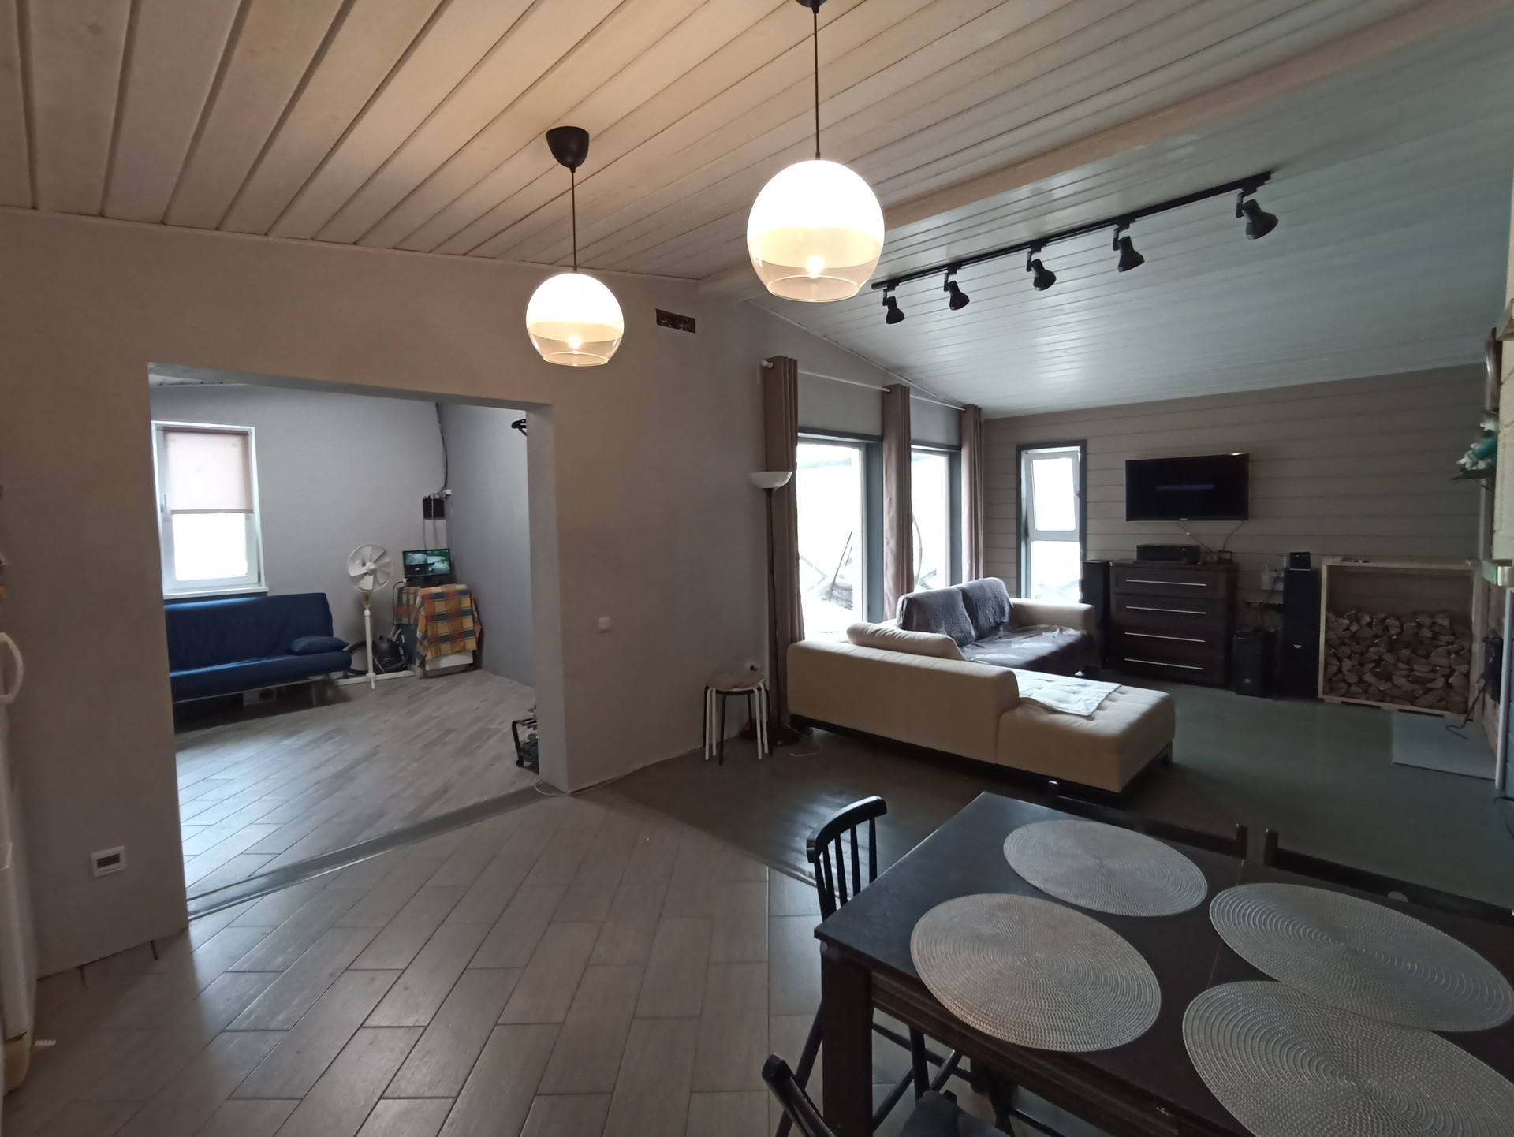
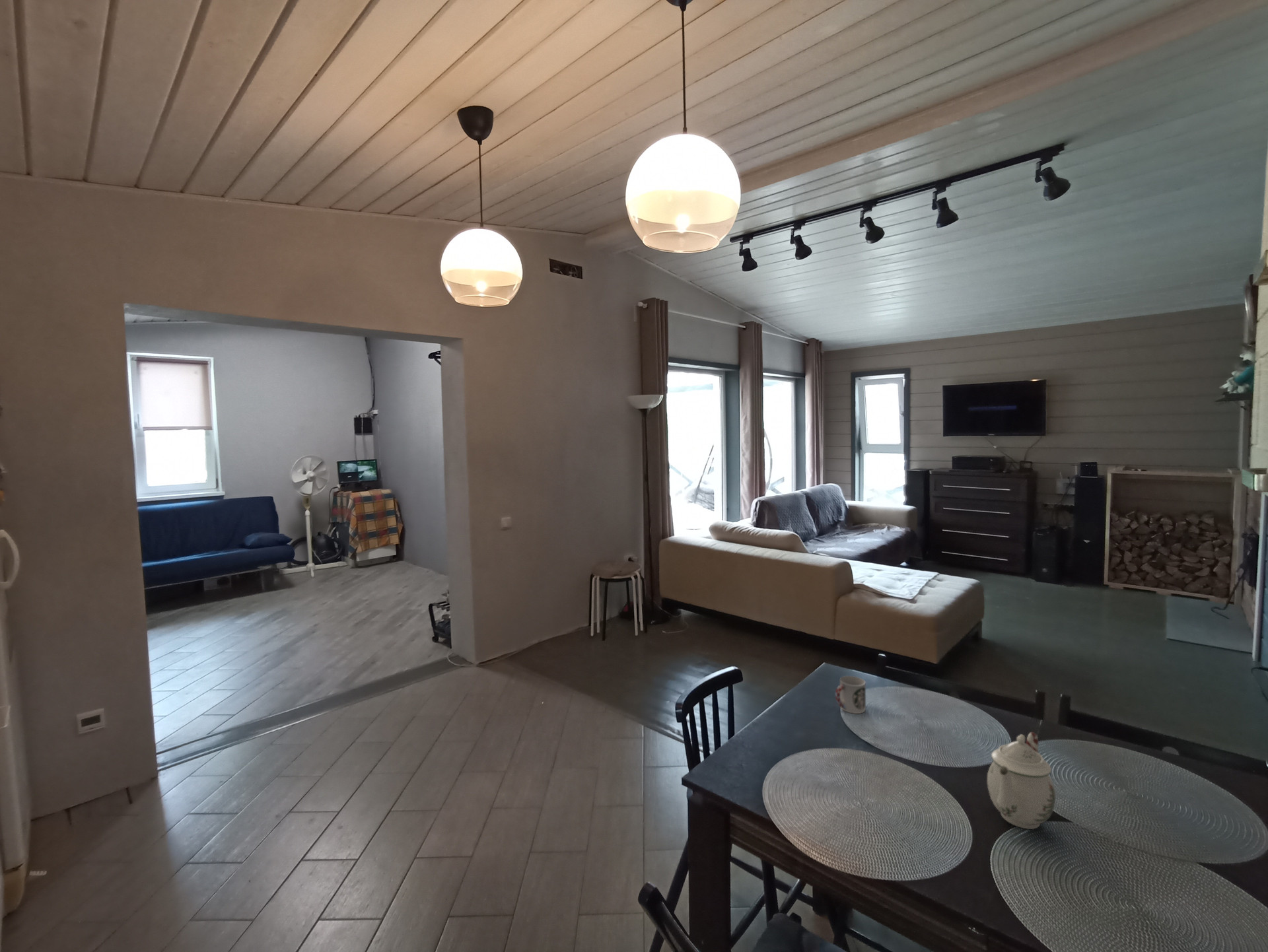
+ cup (849, 695)
+ teapot (1020, 777)
